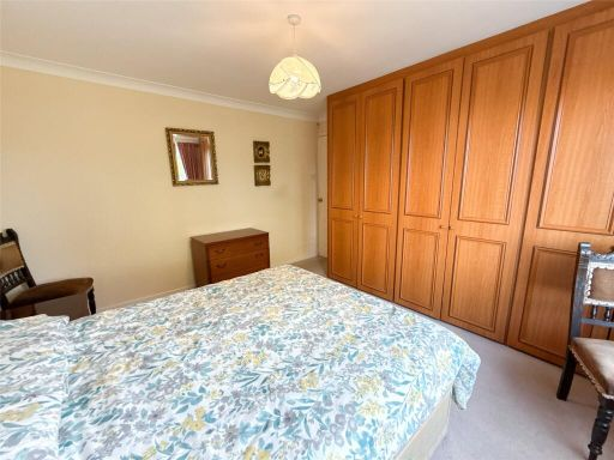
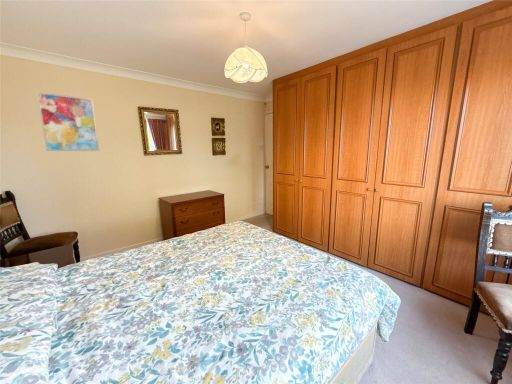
+ wall art (70, 124)
